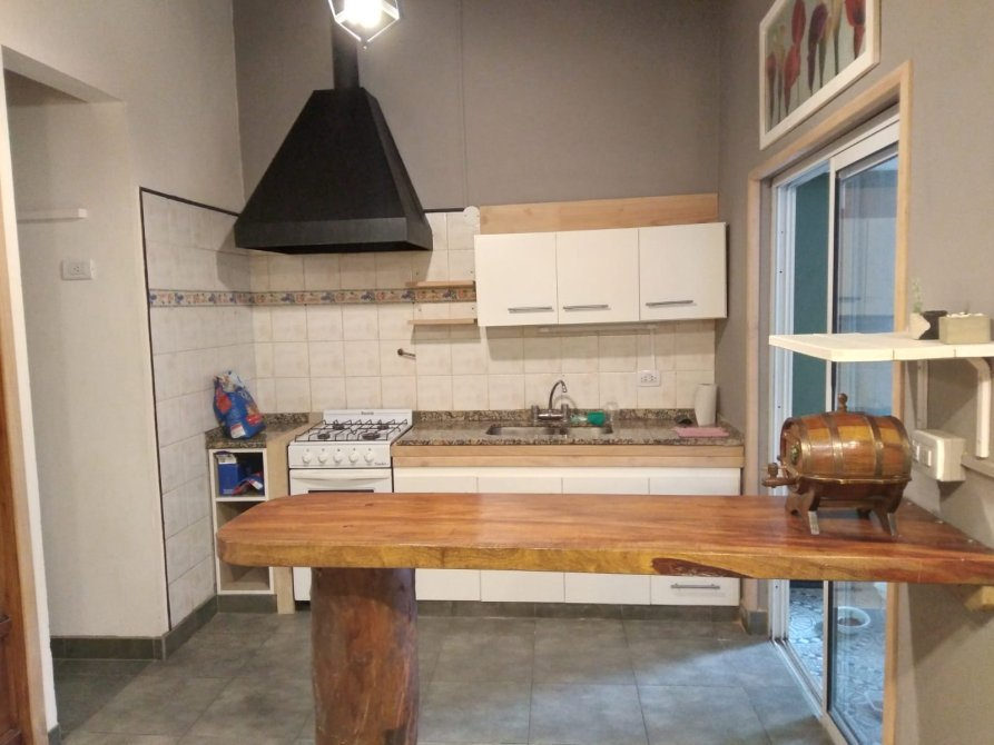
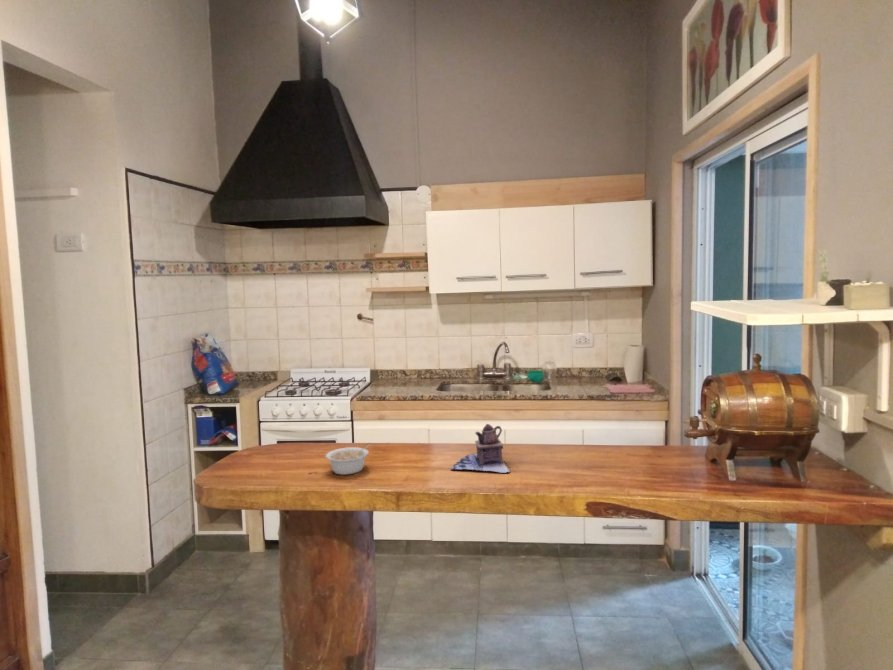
+ legume (348, 459)
+ teapot (486, 443)
